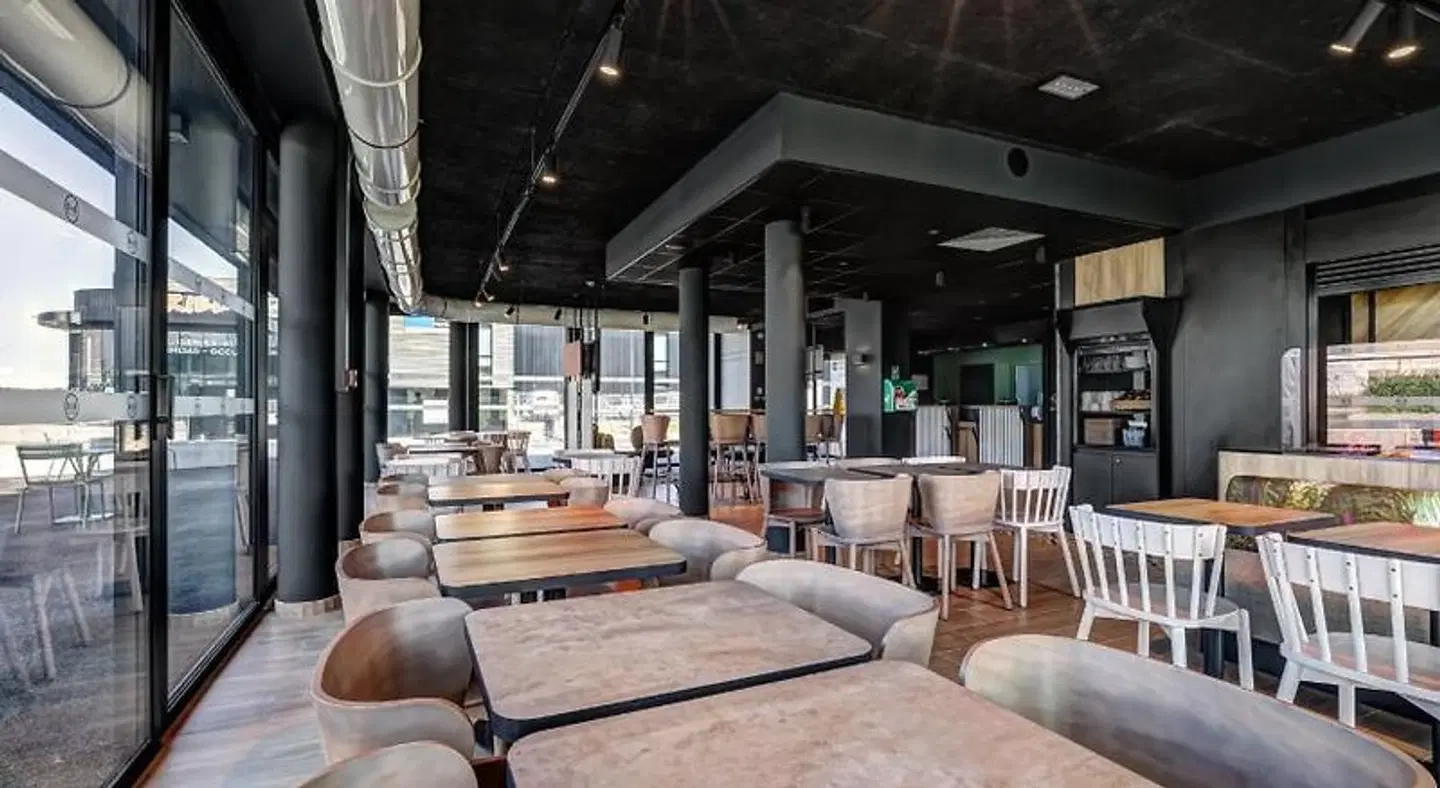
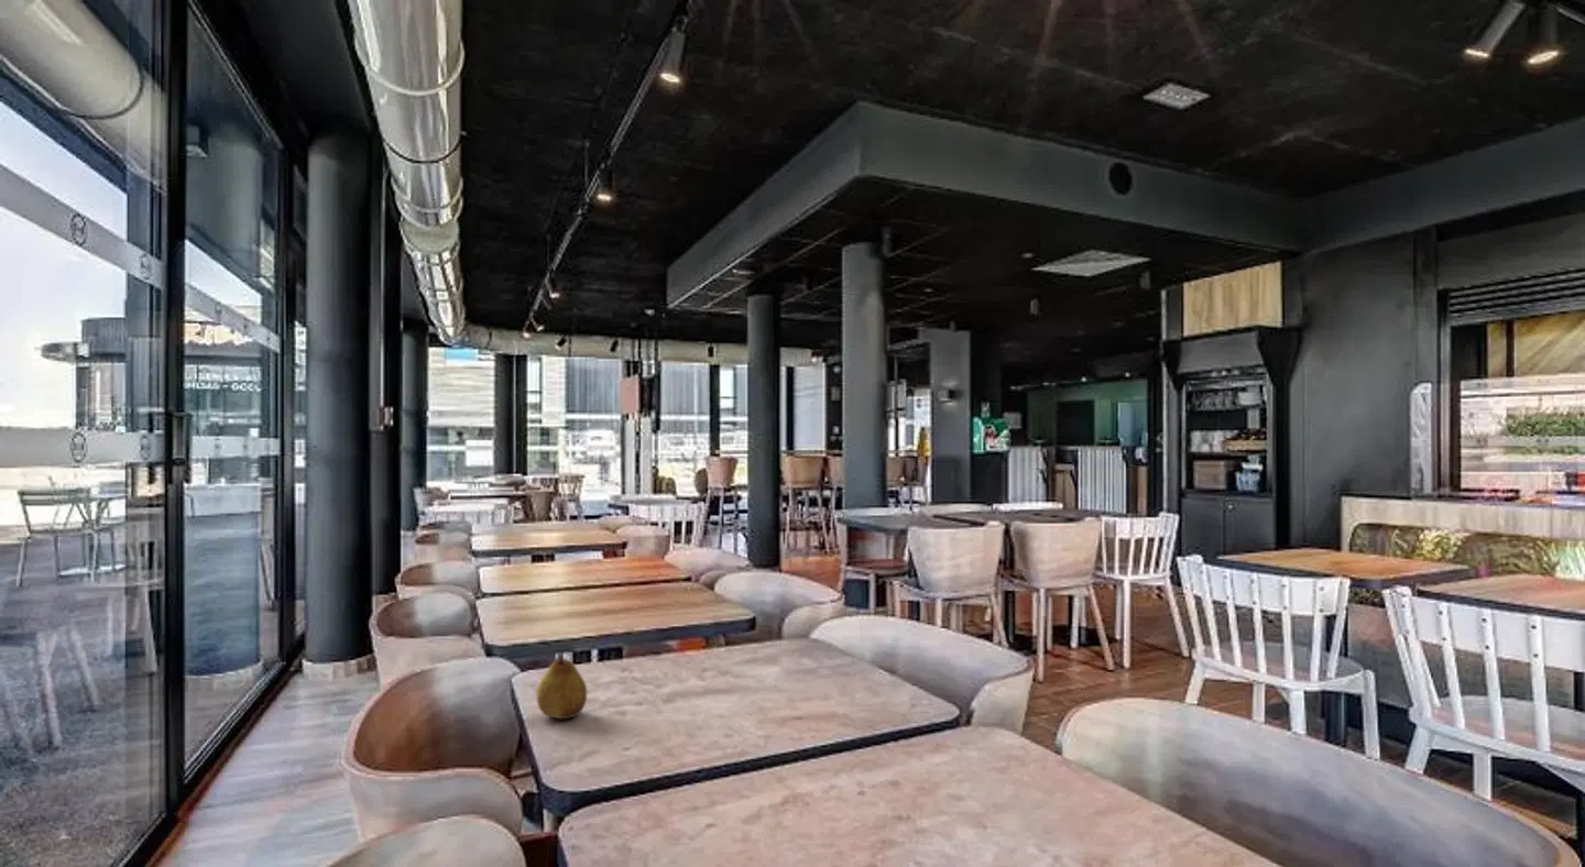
+ fruit (561, 682)
